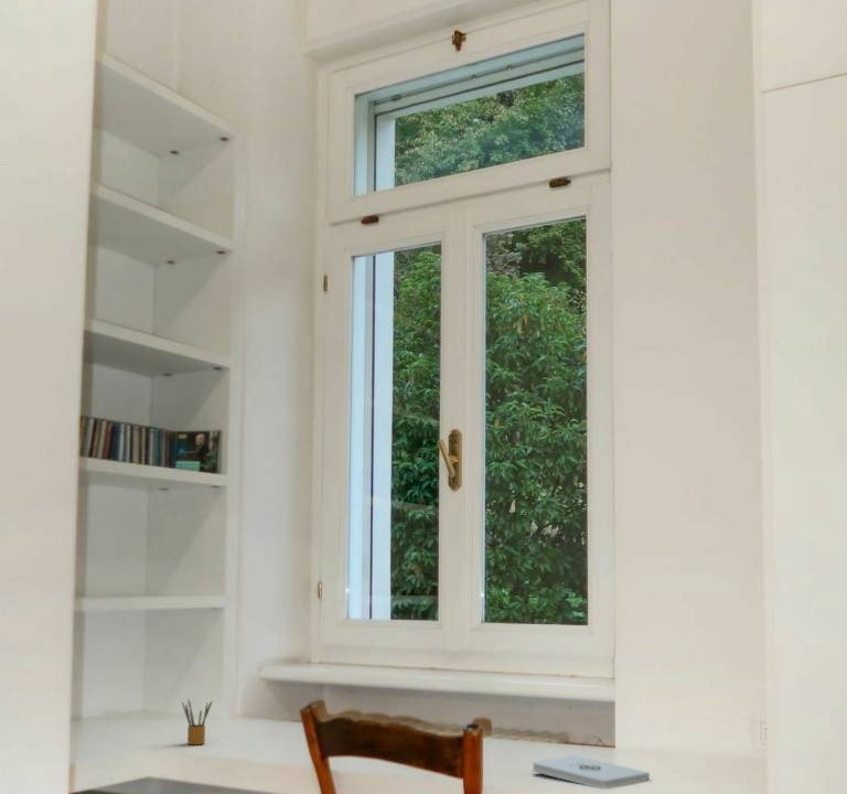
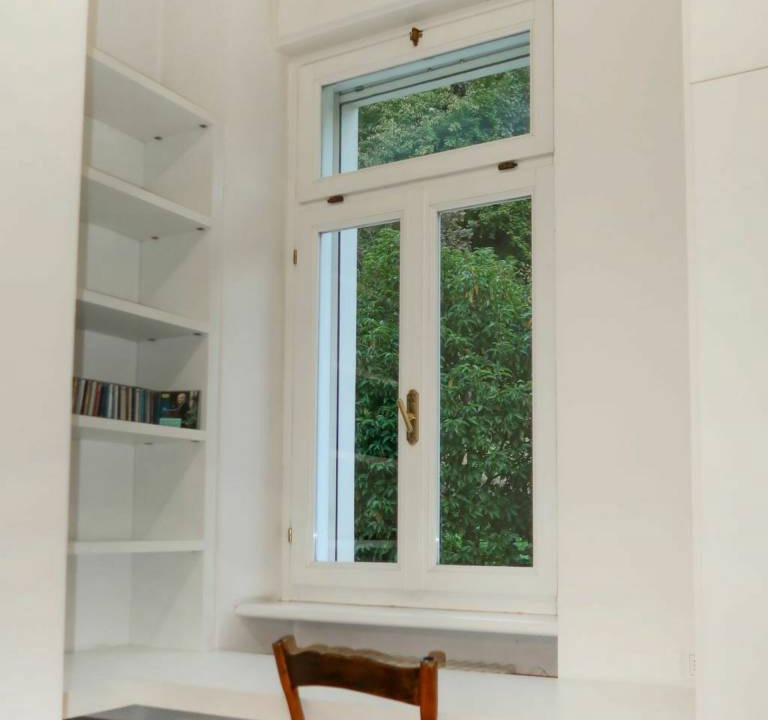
- notepad (588, 771)
- pencil box (199, 721)
